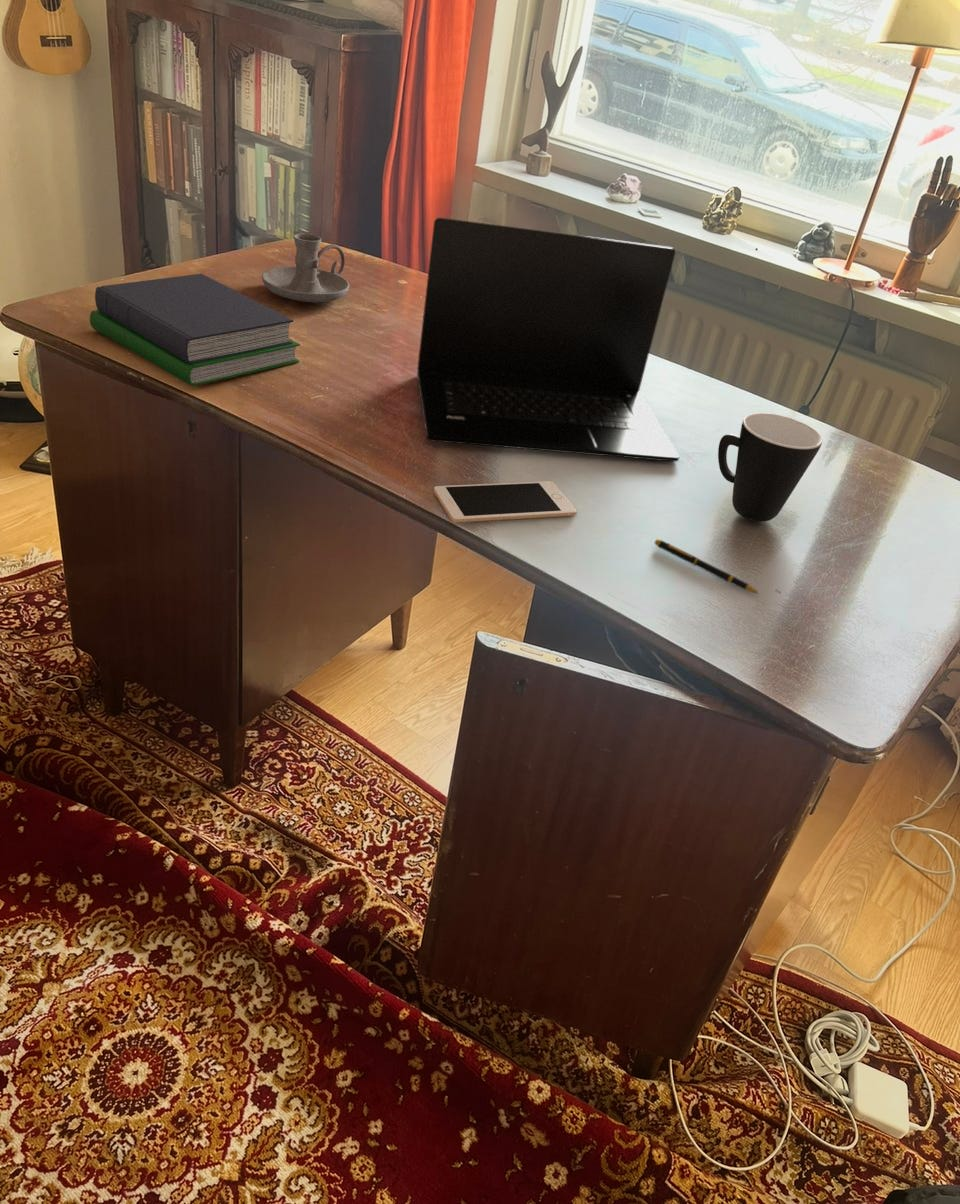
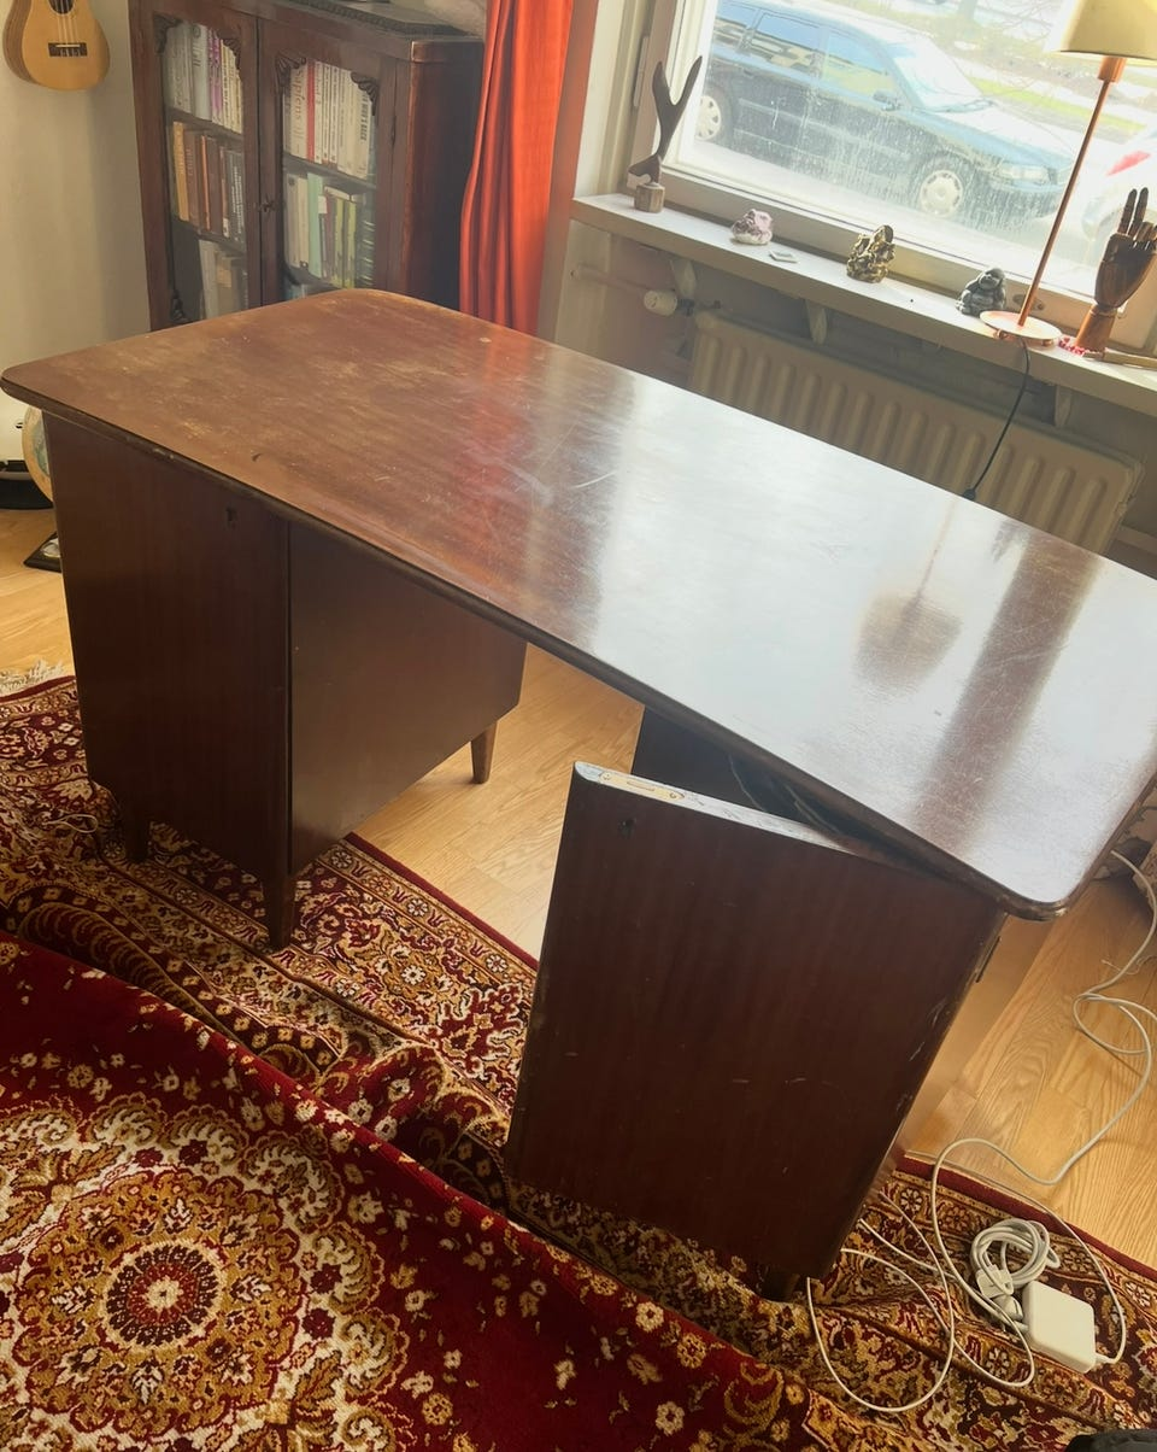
- laptop (557, 340)
- candle holder (312, 265)
- pen (706, 566)
- book (194, 324)
- cell phone (505, 501)
- mug (758, 470)
